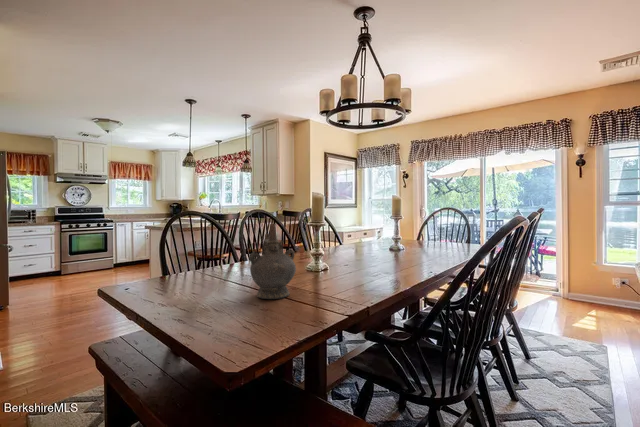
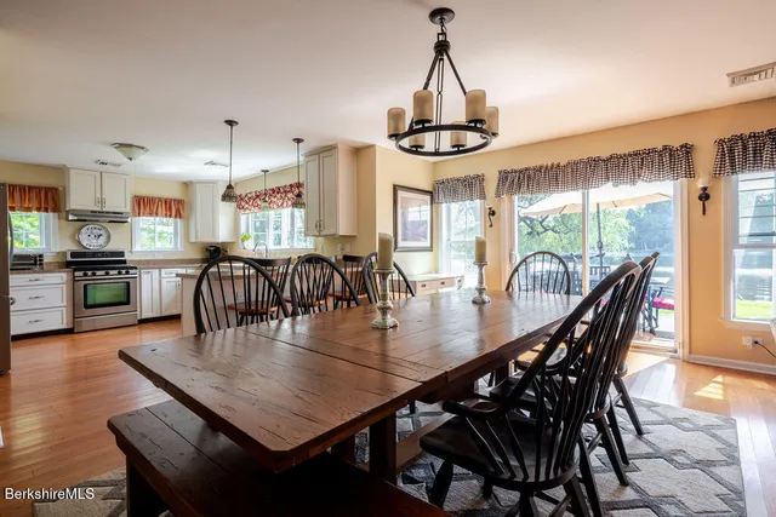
- ceremonial vessel (272, 259)
